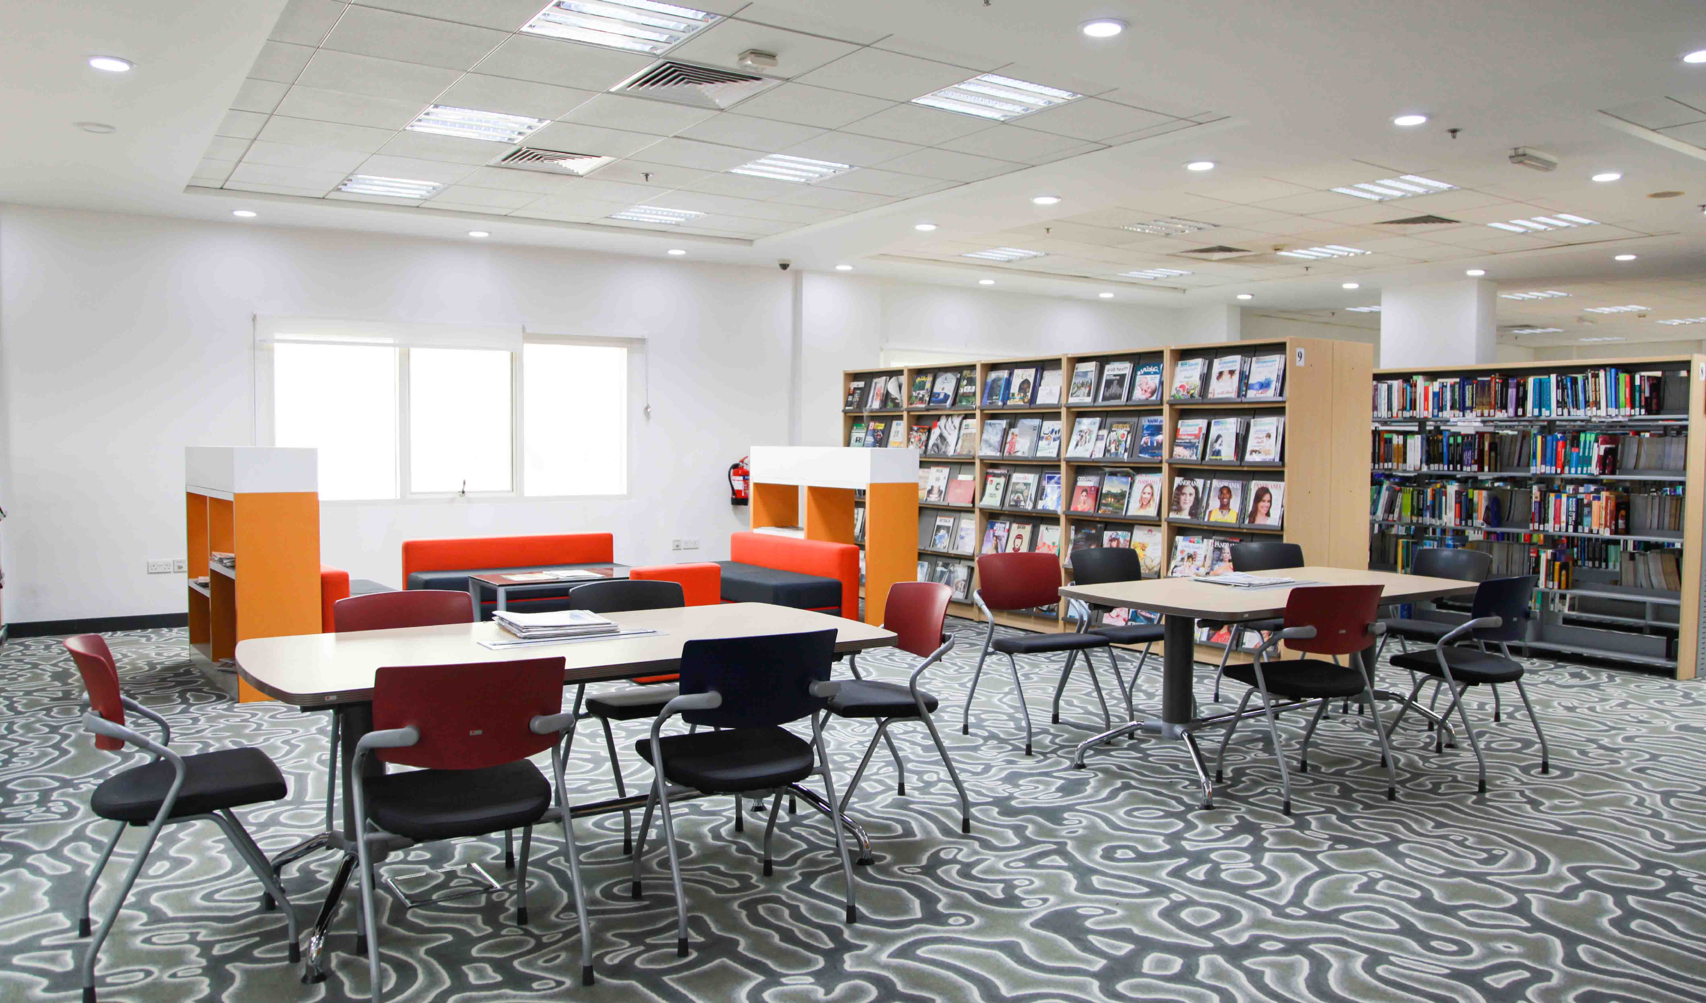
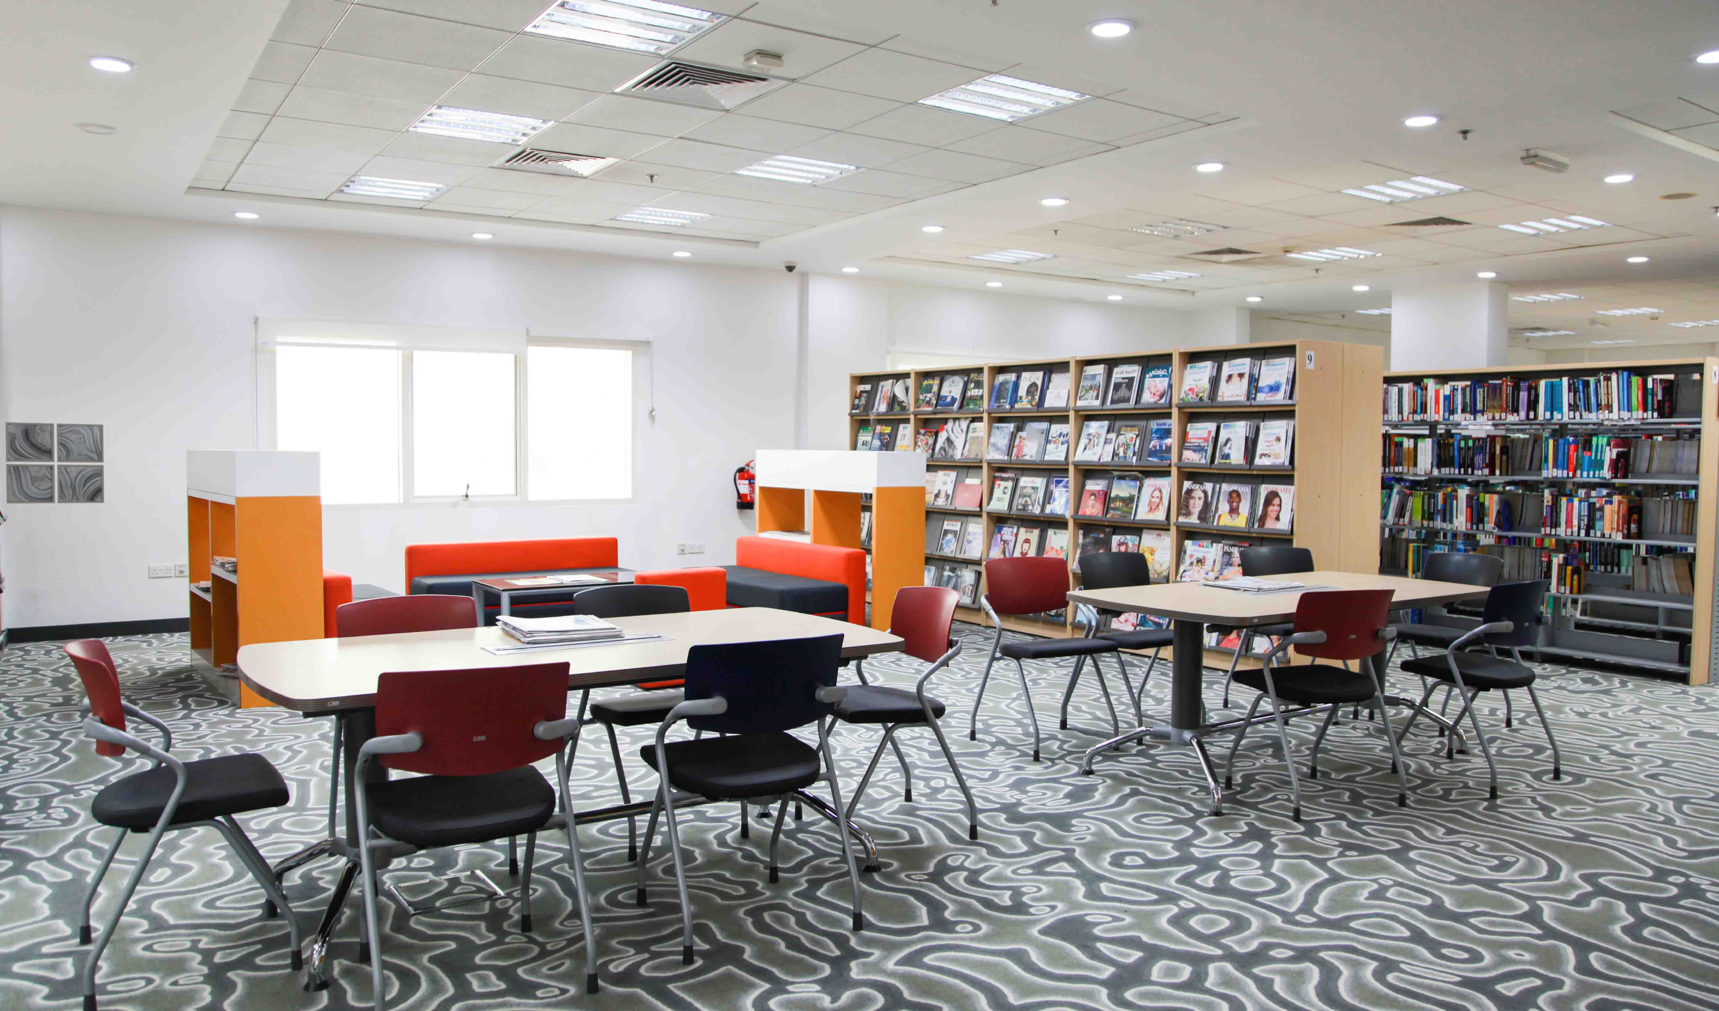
+ wall art (57, 465)
